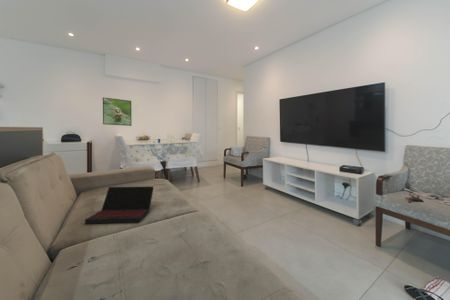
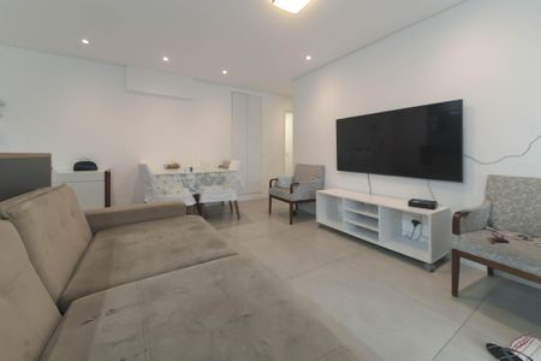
- laptop (123, 202)
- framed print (117, 112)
